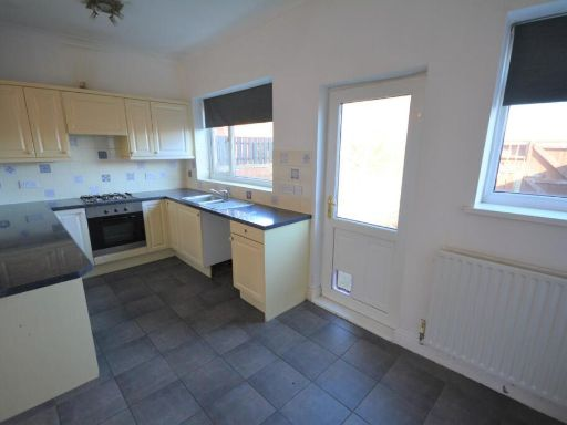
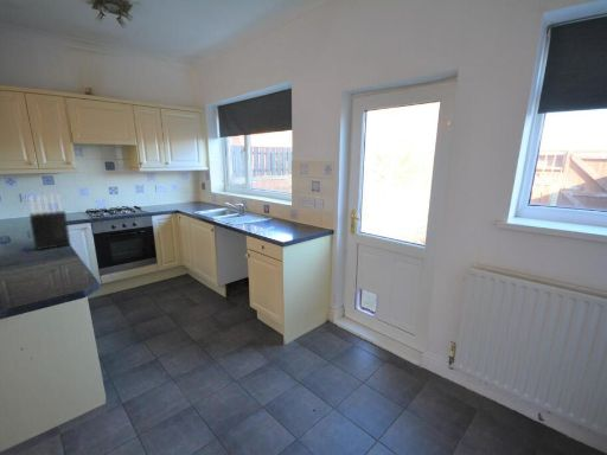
+ knife block (47, 220)
